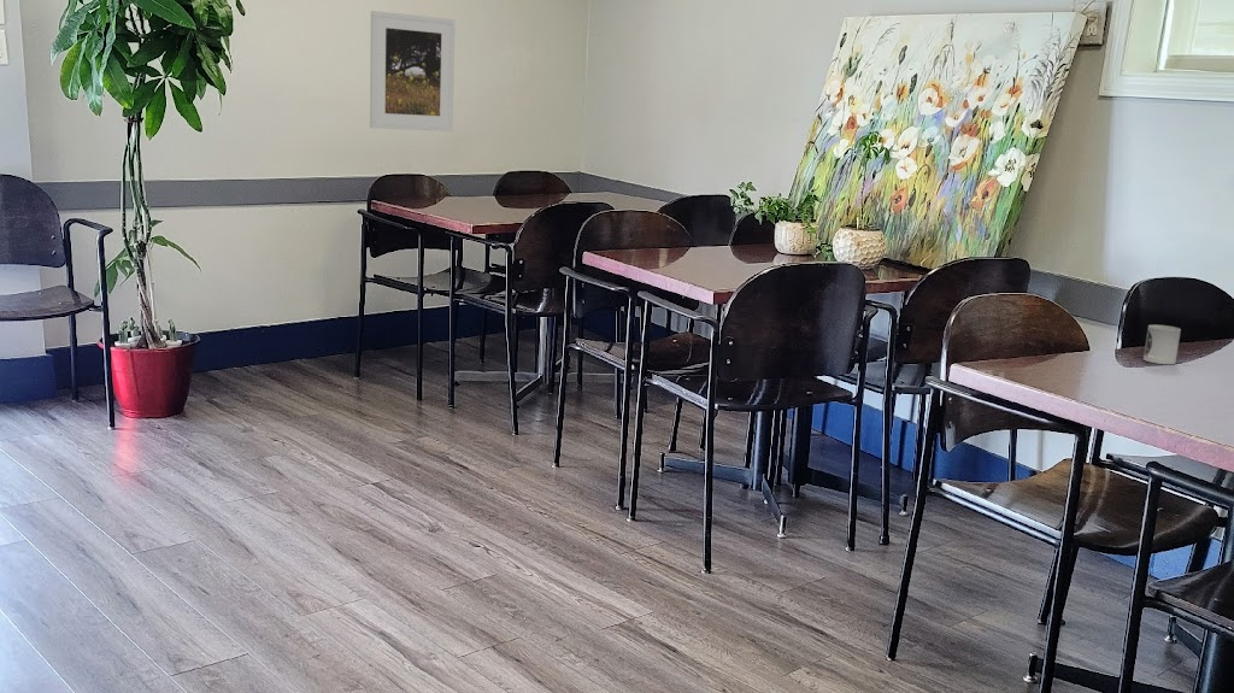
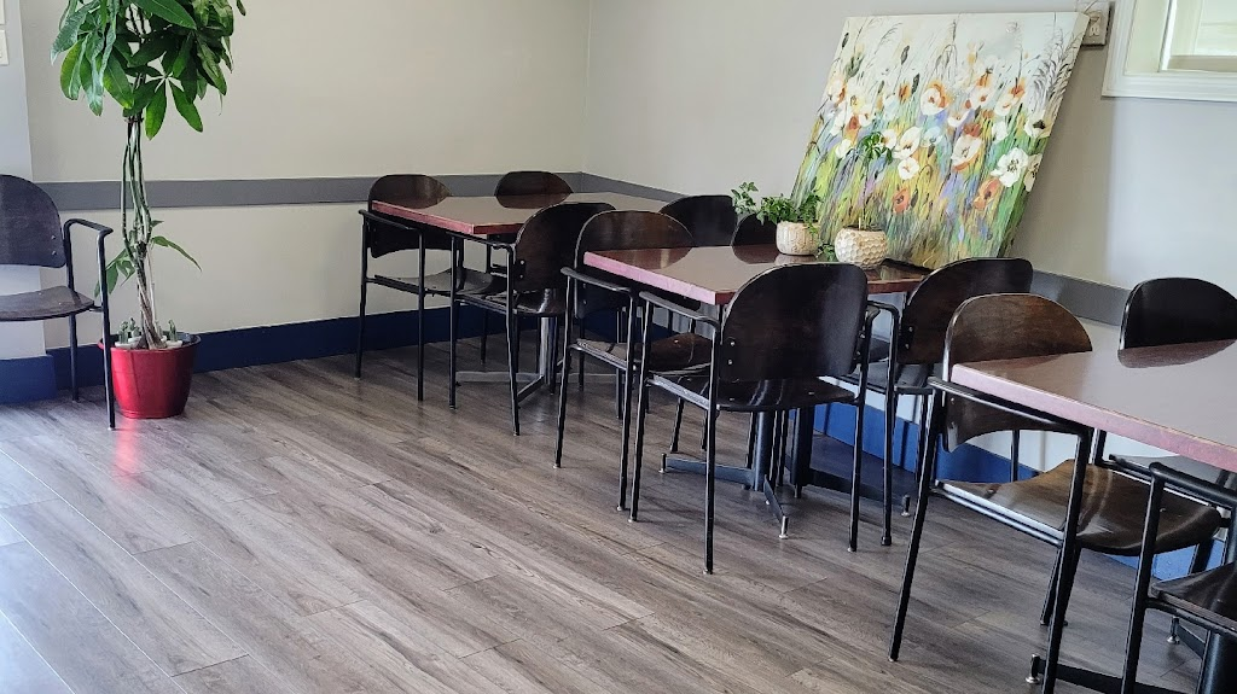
- cup (1160, 342)
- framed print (412, 72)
